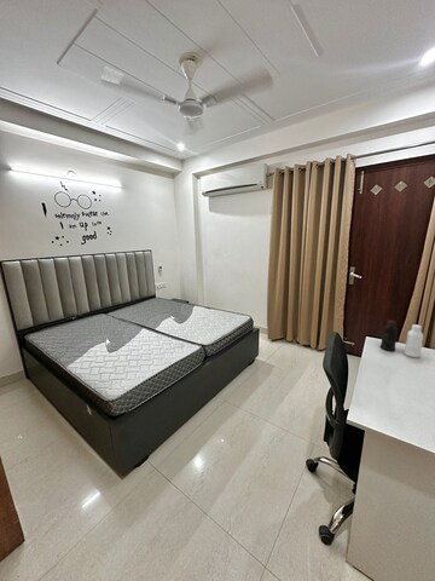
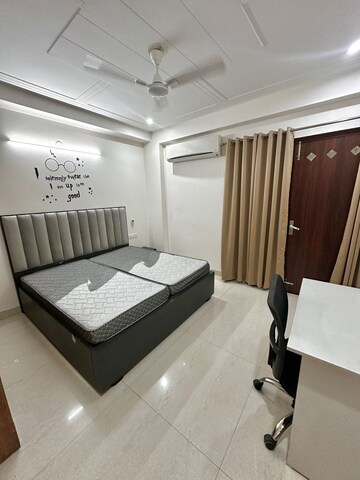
- bottle (406, 339)
